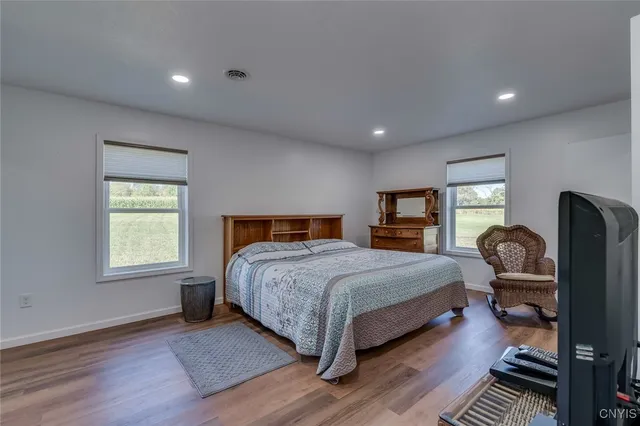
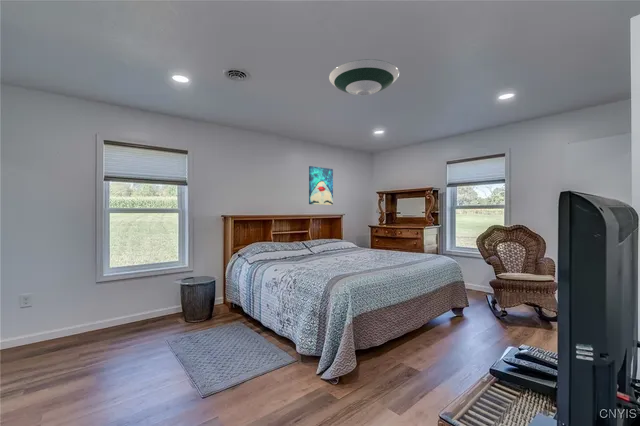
+ wall art (321, 186)
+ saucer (363, 85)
